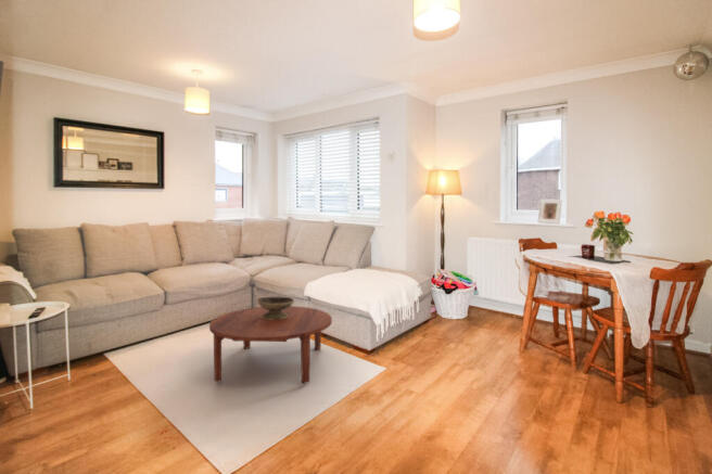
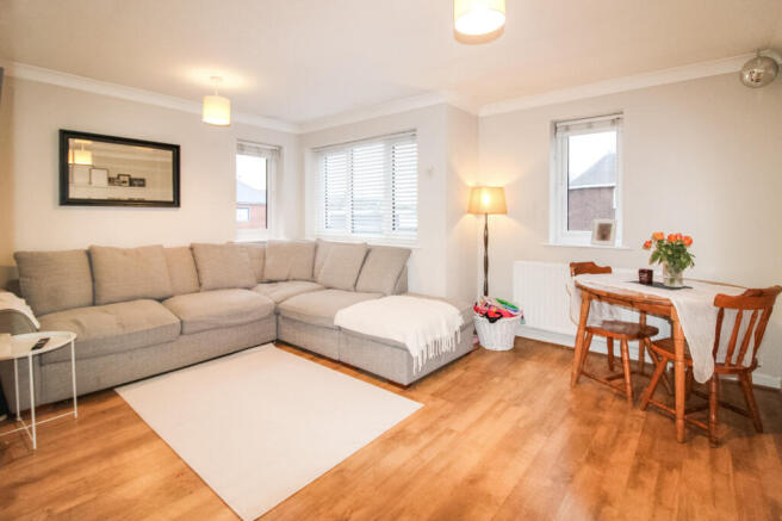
- coffee table (272, 341)
- decorative bowl (276, 307)
